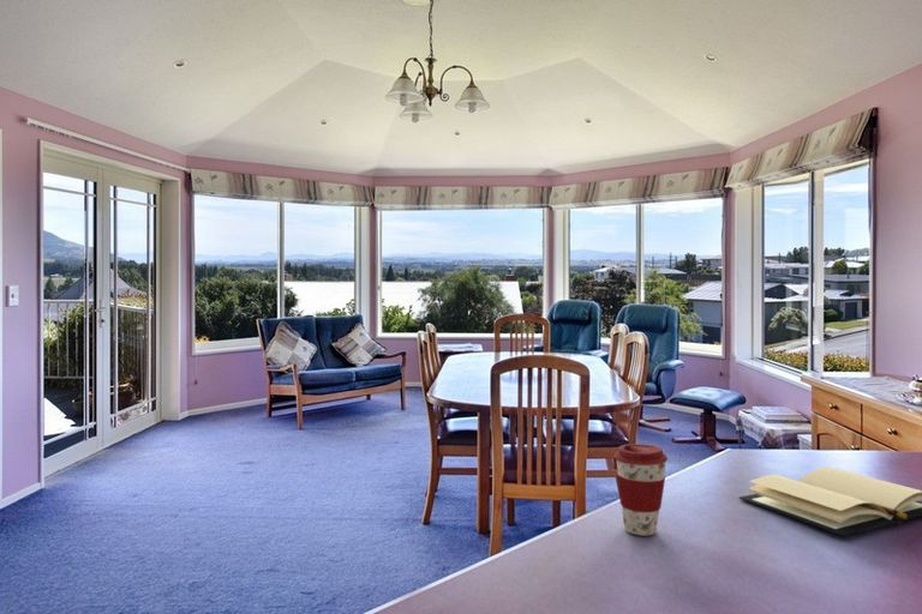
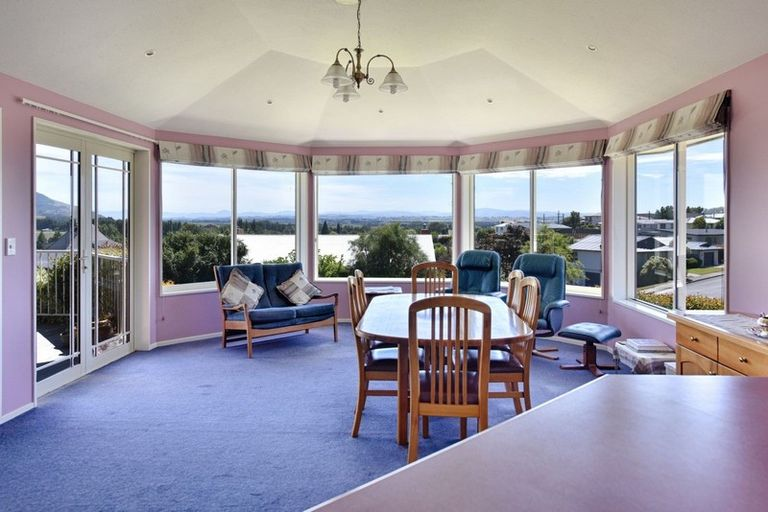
- coffee cup (640, 488)
- book (842, 494)
